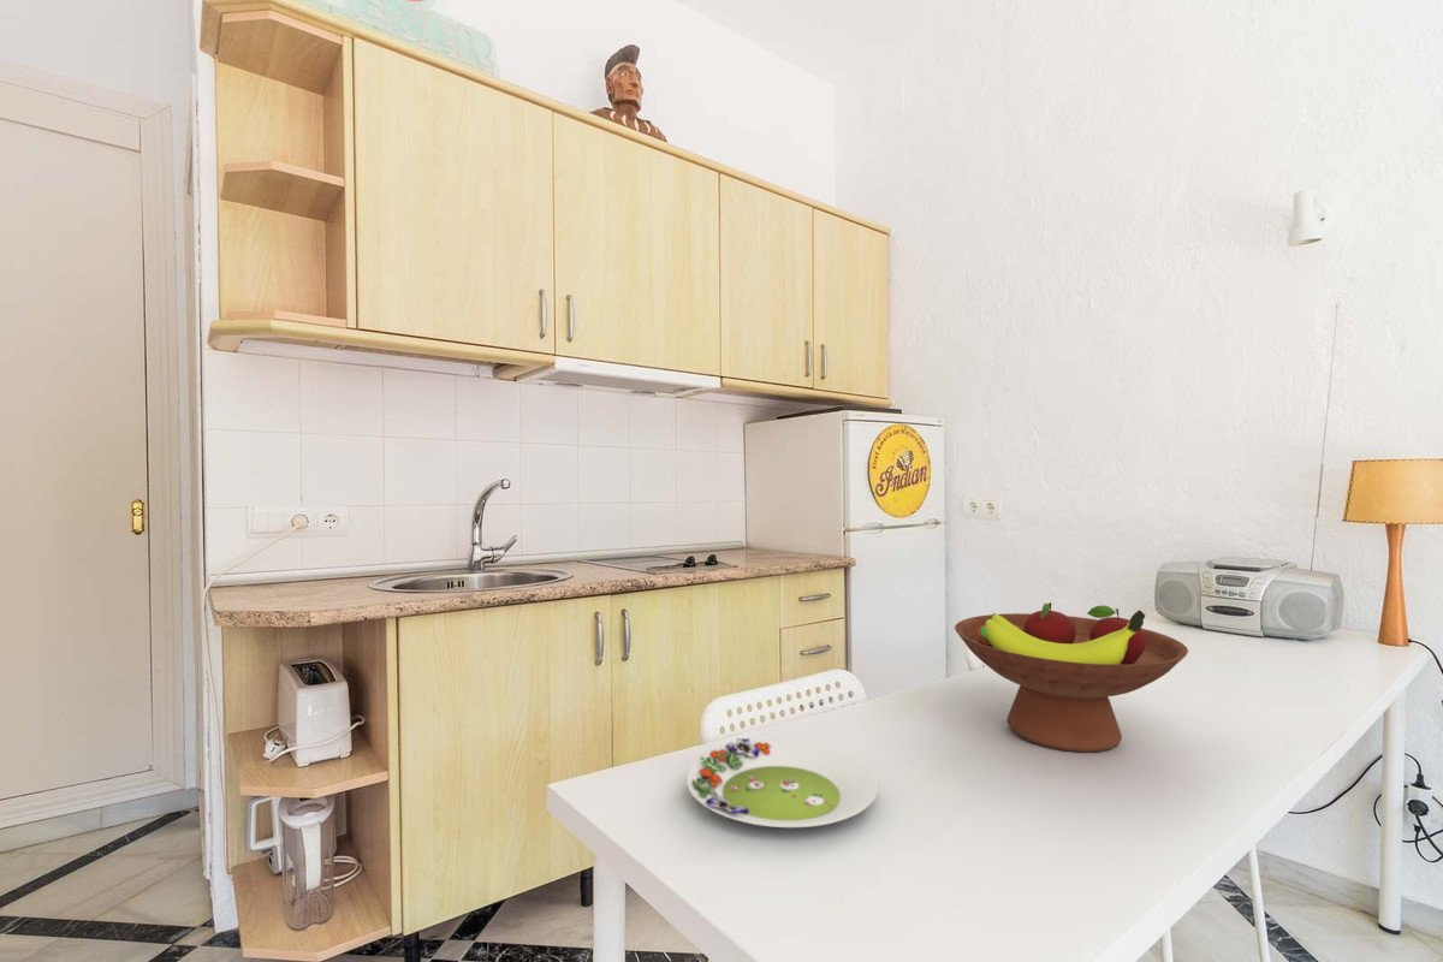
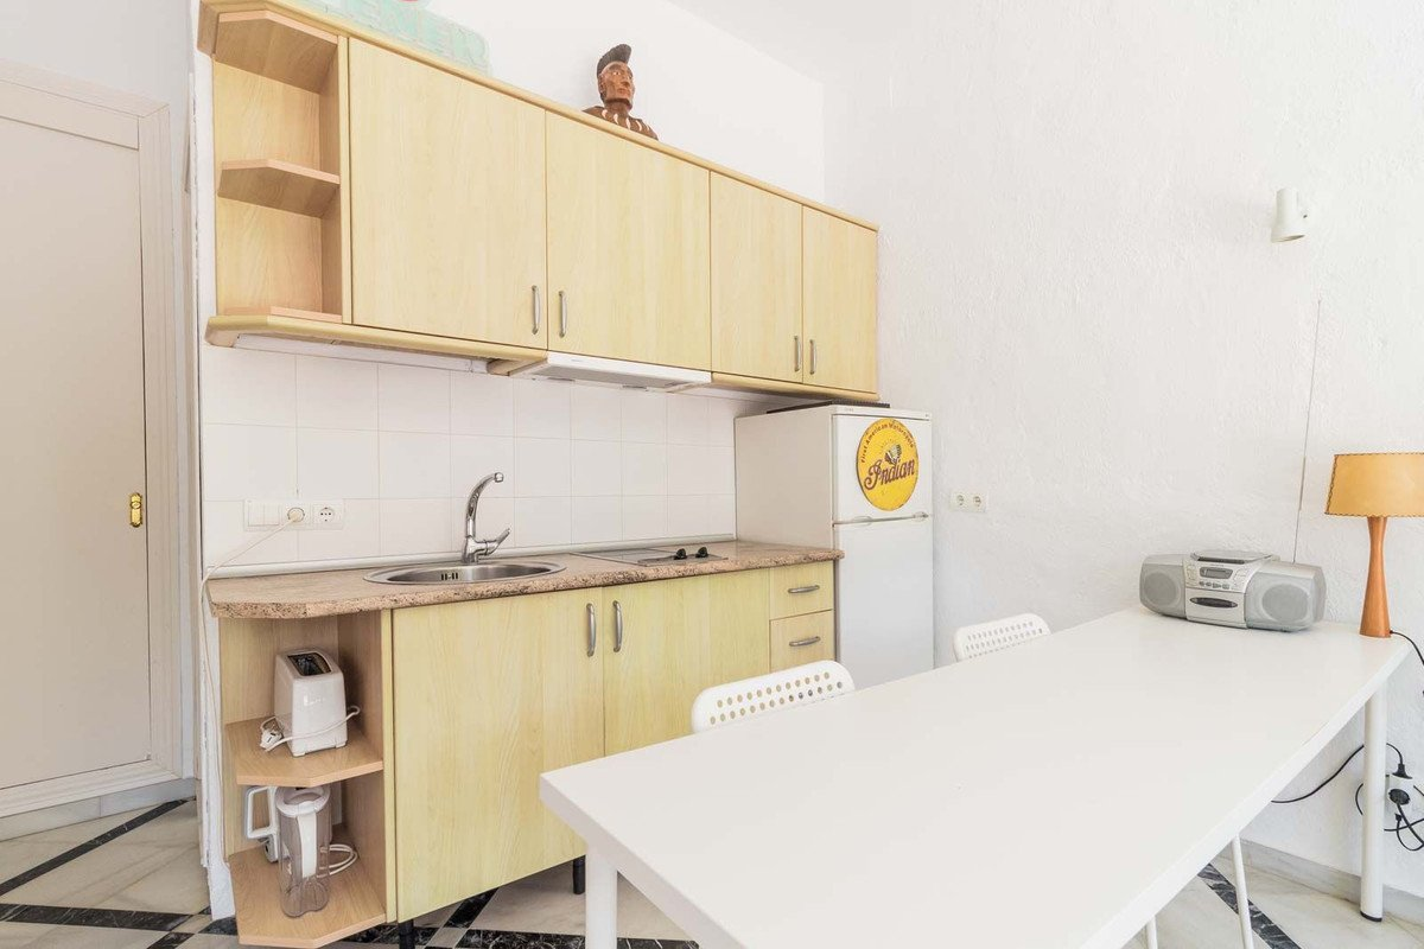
- salad plate (780, 783)
- fruit bowl (1063, 665)
